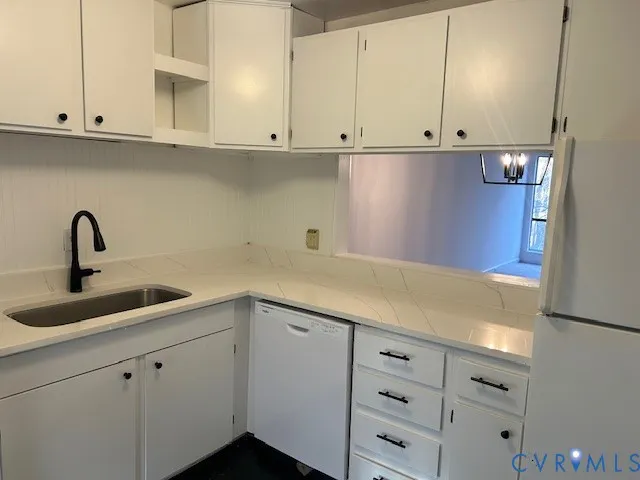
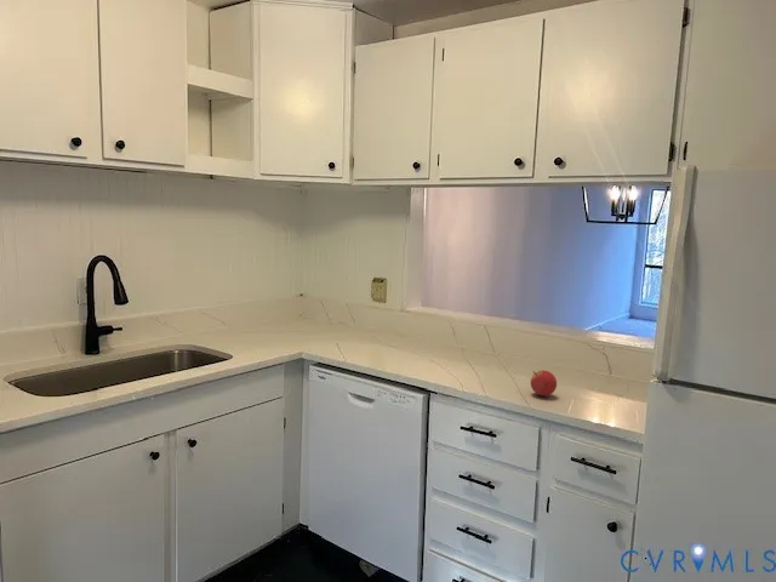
+ fruit (543, 383)
